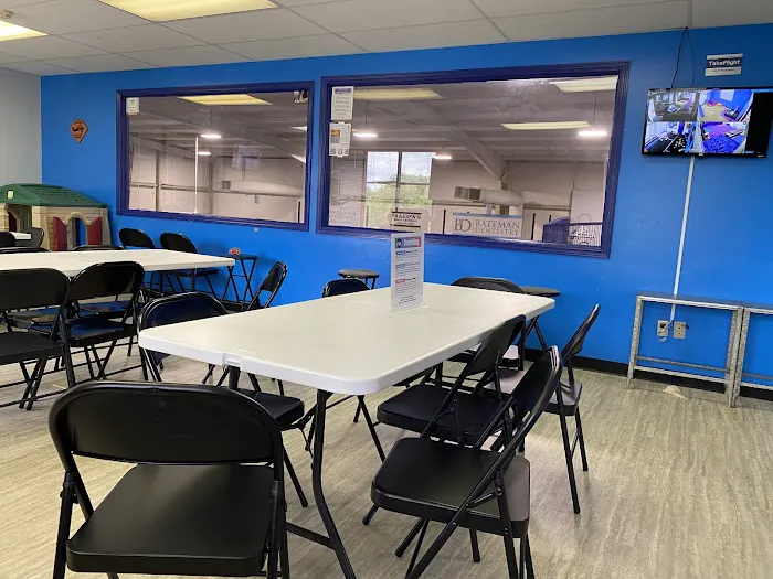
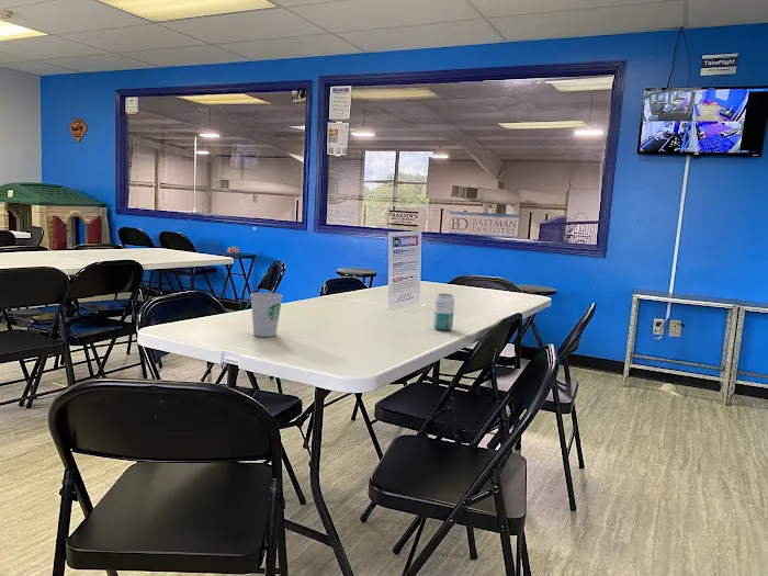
+ paper cup (266, 314)
+ beverage can (443, 312)
